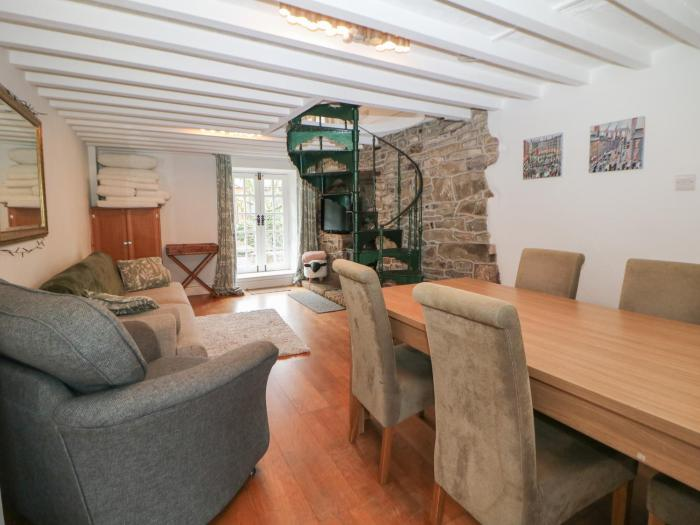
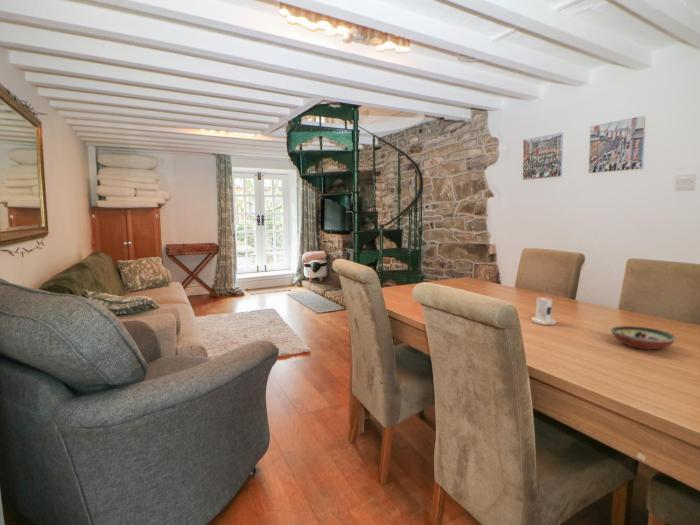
+ candle (544, 308)
+ decorative bowl (641, 339)
